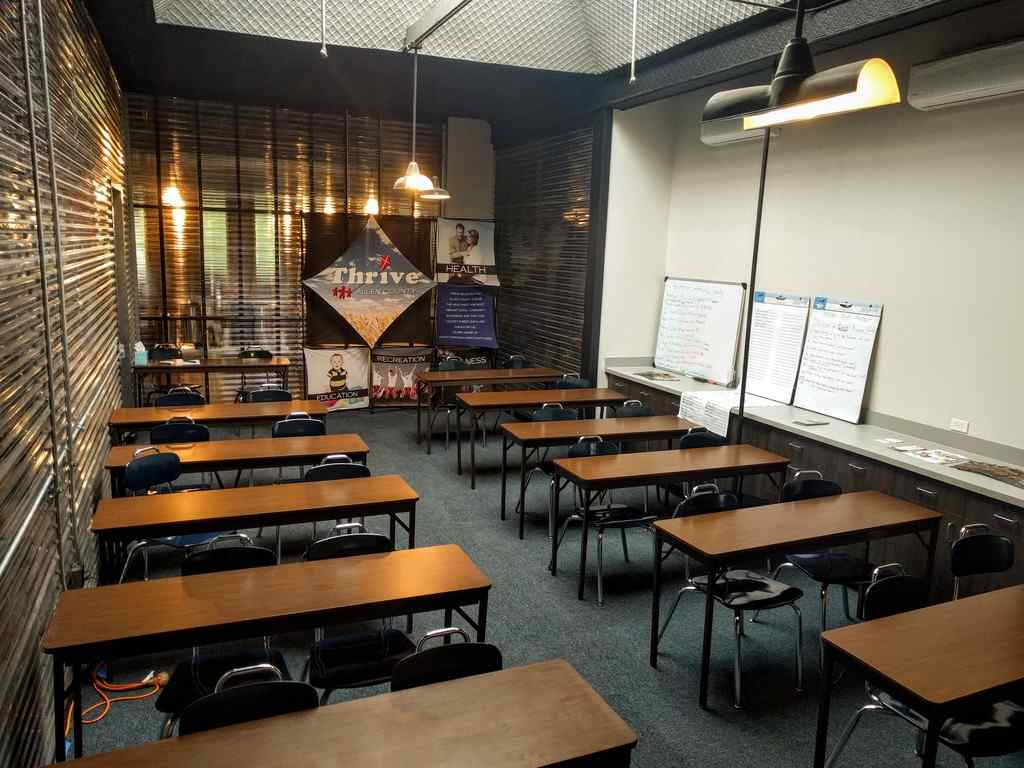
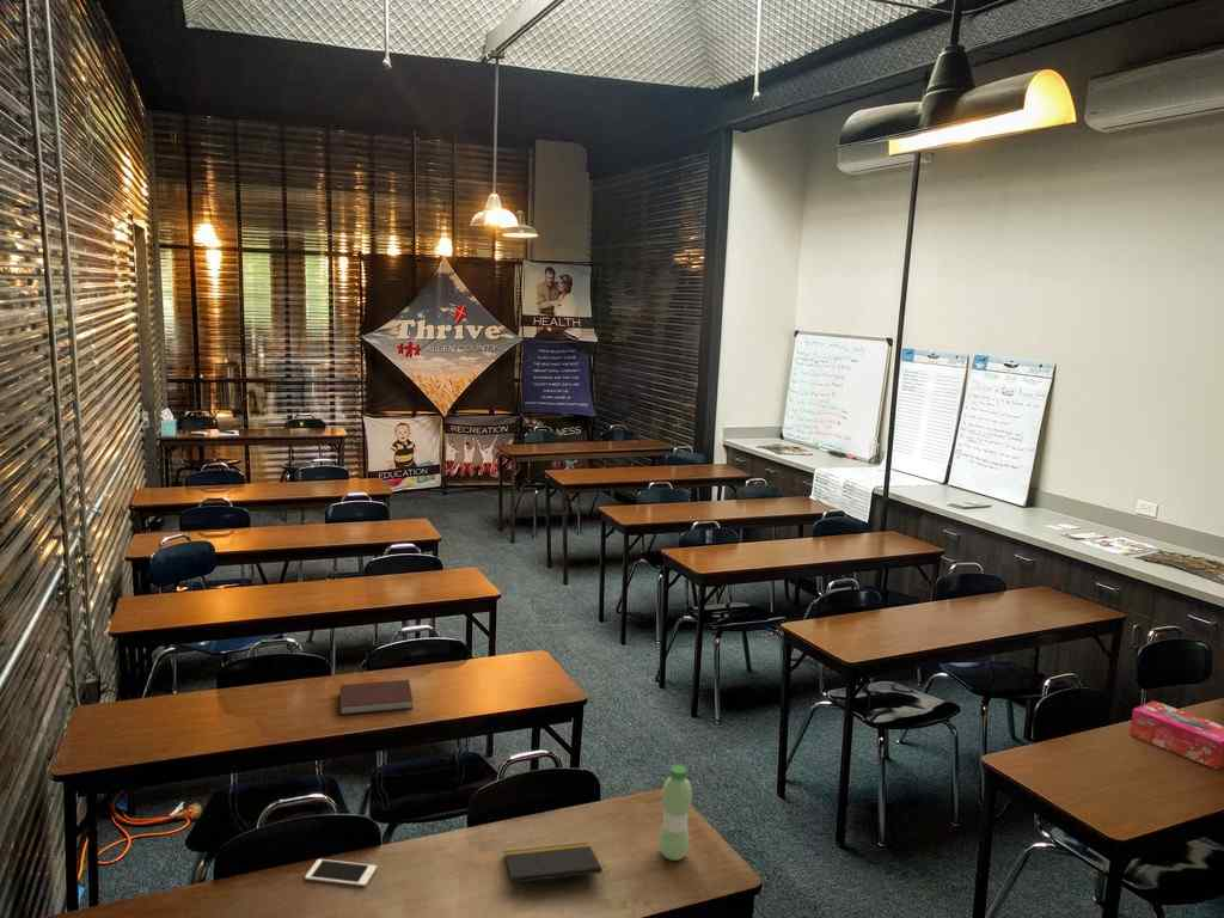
+ tissue box (1183, 733)
+ cell phone (341, 871)
+ notepad (551, 862)
+ notebook (375, 696)
+ water bottle (675, 812)
